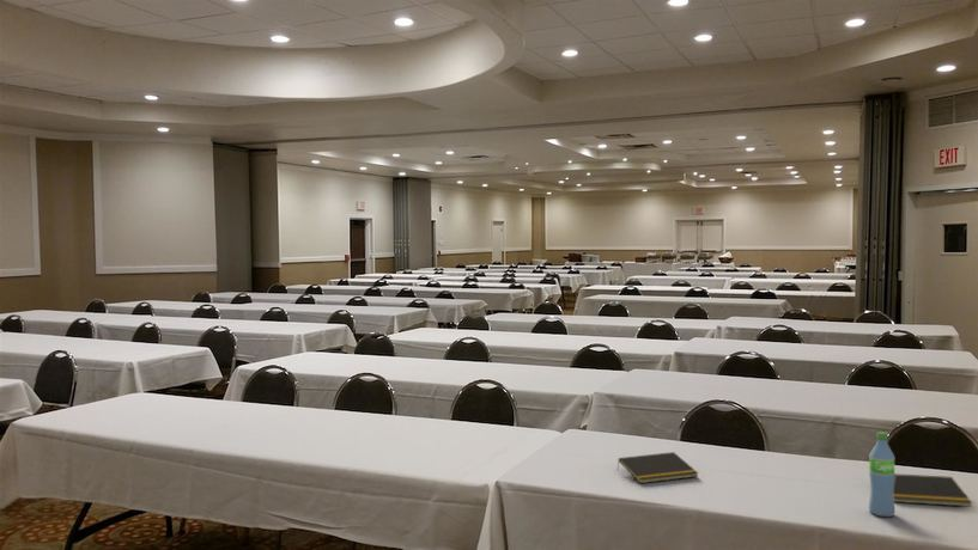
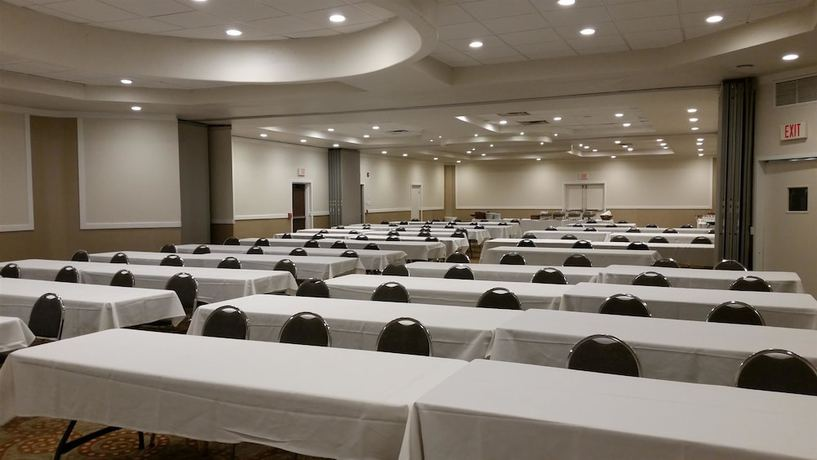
- water bottle (881, 472)
- notepad (657, 466)
- notepad (922, 489)
